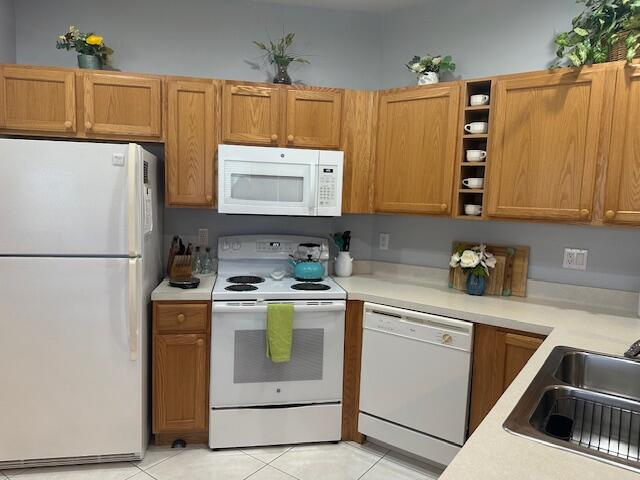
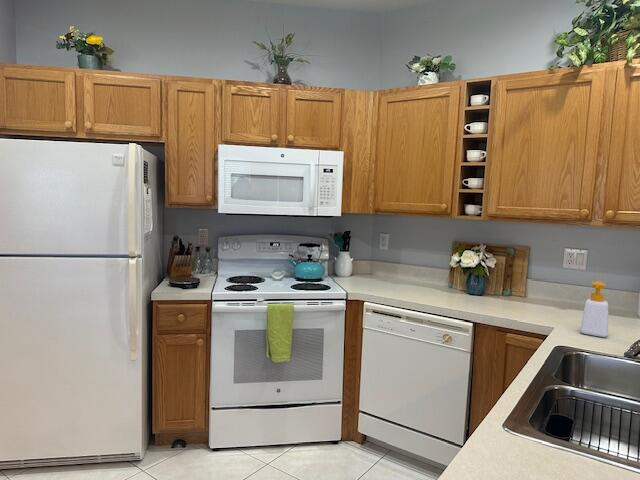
+ soap bottle (595, 308)
